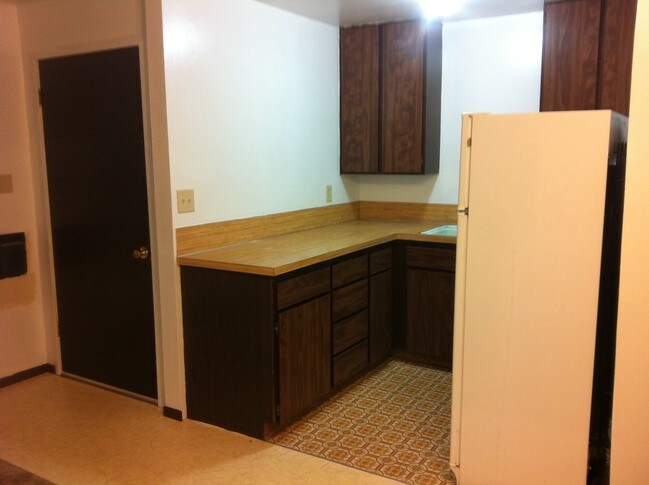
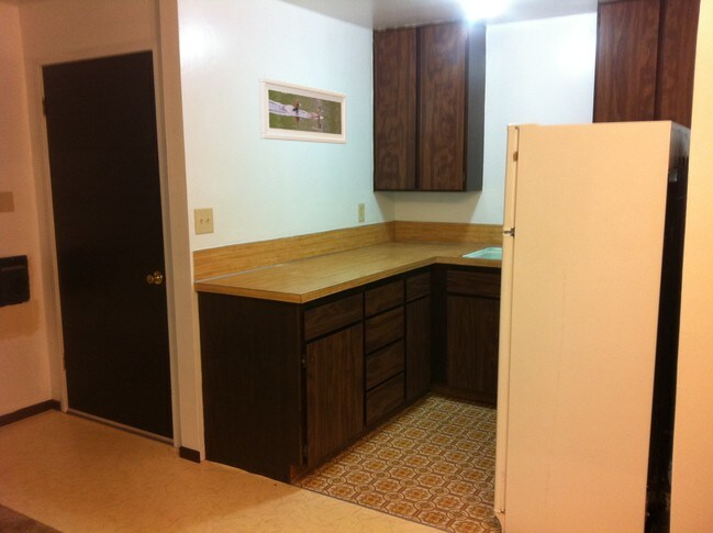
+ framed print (307, 113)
